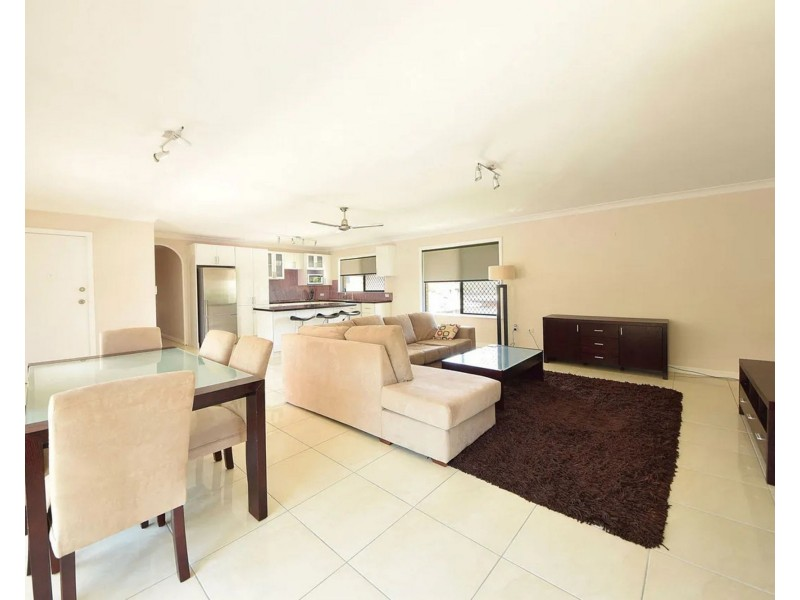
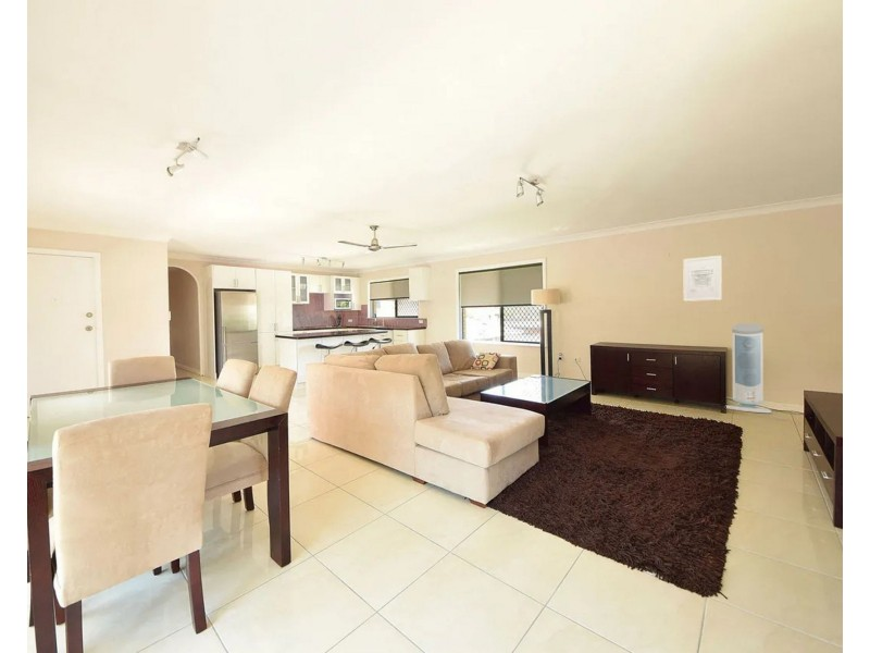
+ wall art (701, 279)
+ air purifier (747, 366)
